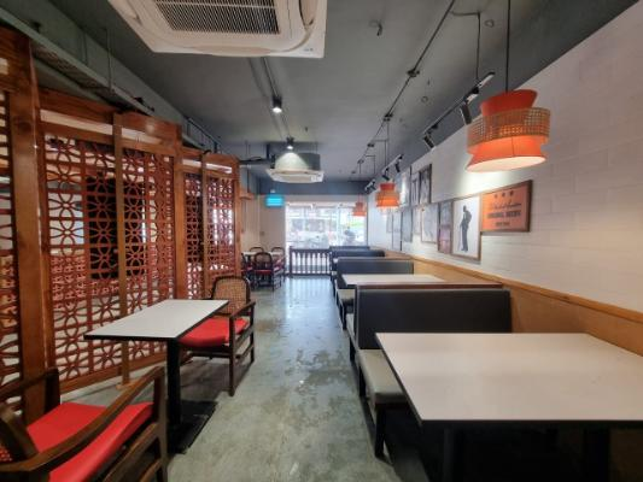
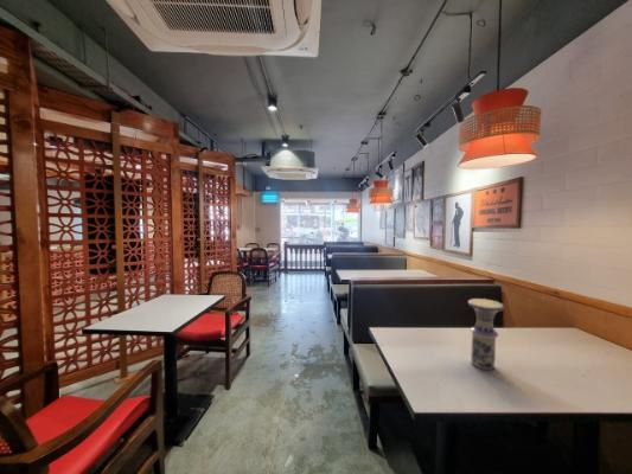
+ vase (484, 334)
